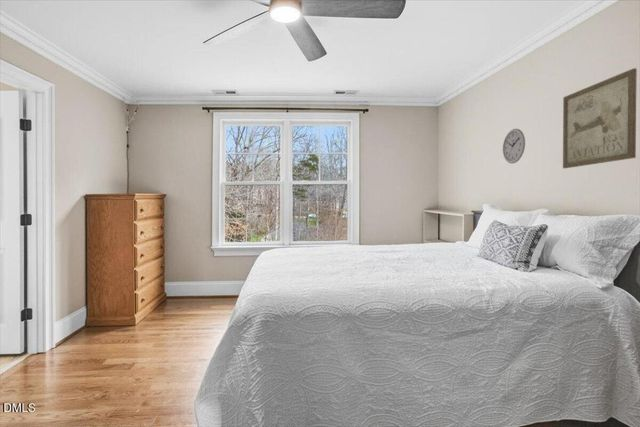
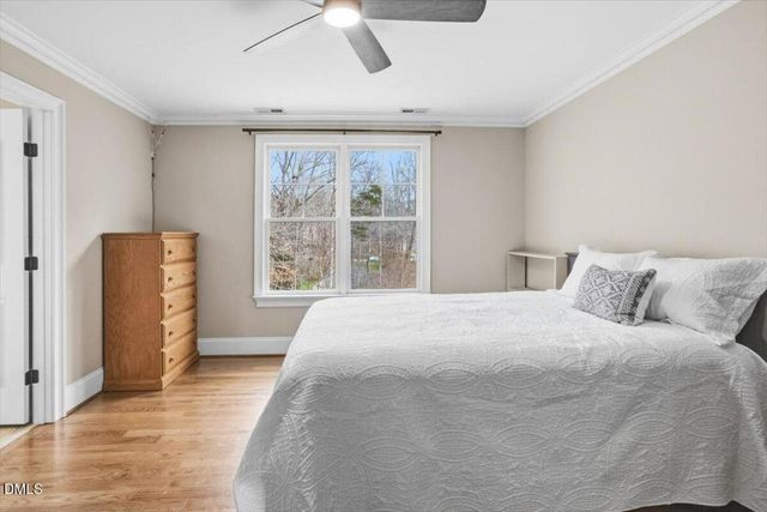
- wall art (595, 124)
- wall clock (512, 146)
